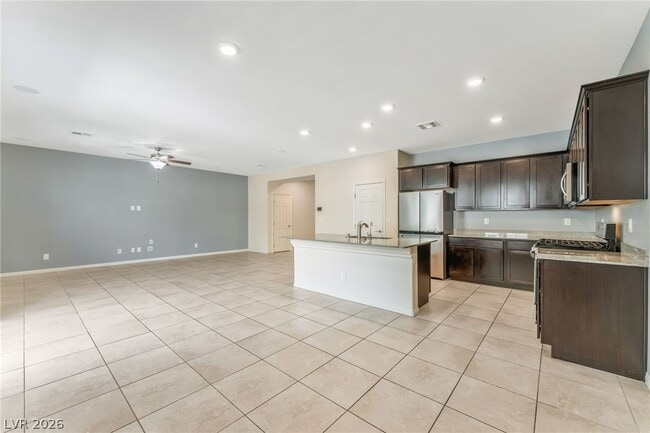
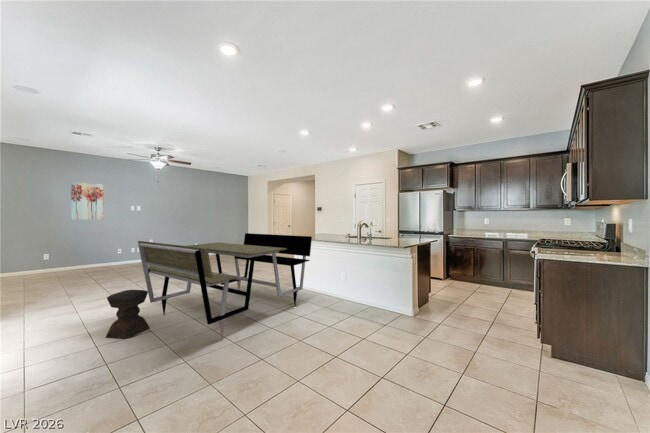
+ dining table (232, 275)
+ wall art (87, 201)
+ stool (128, 312)
